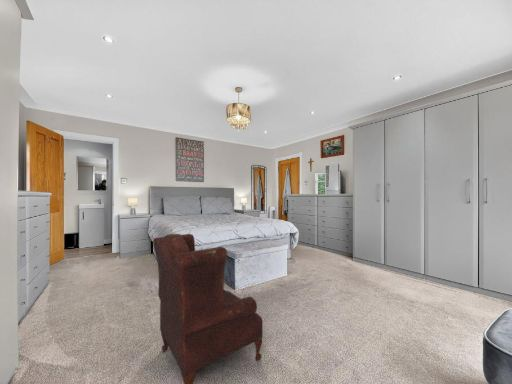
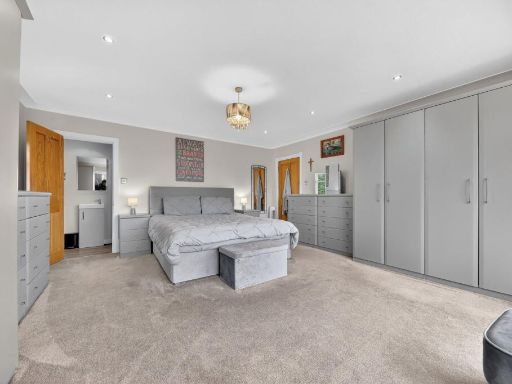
- armchair (207, 292)
